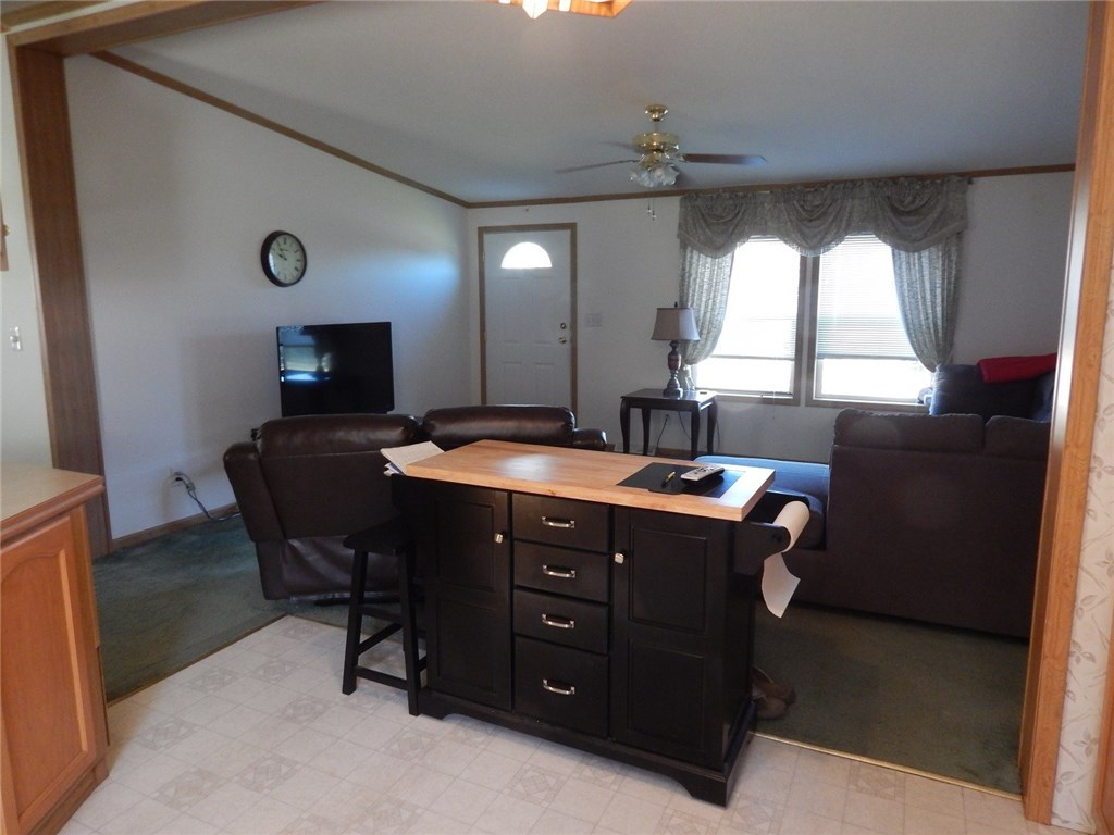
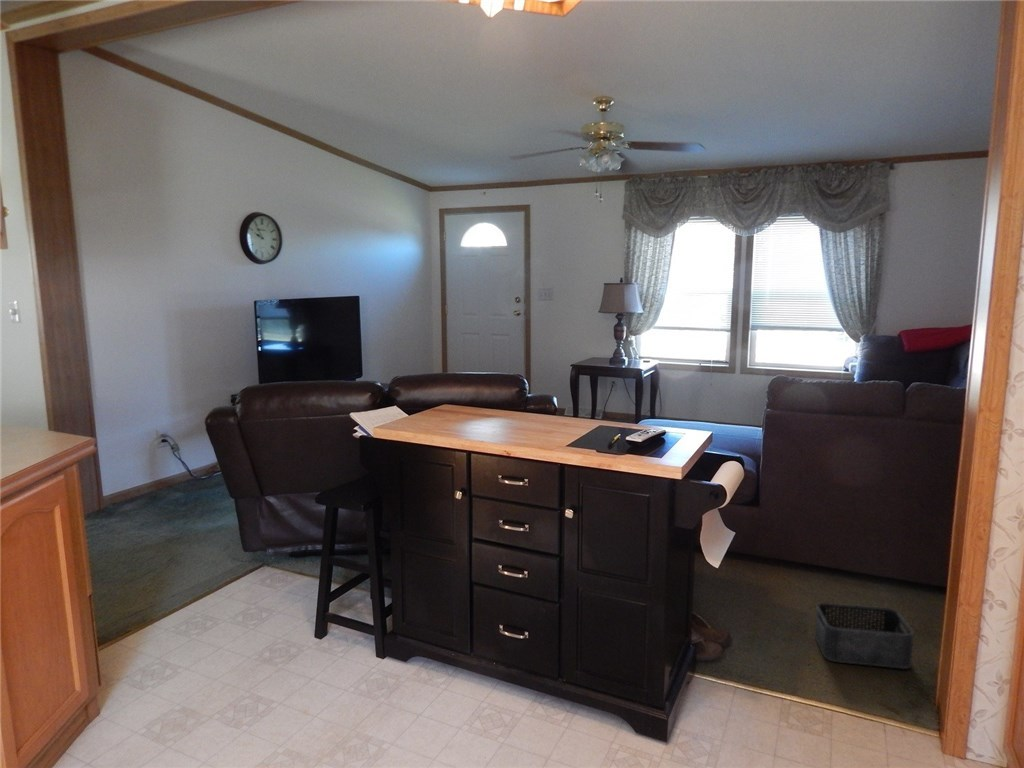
+ storage bin (861, 634)
